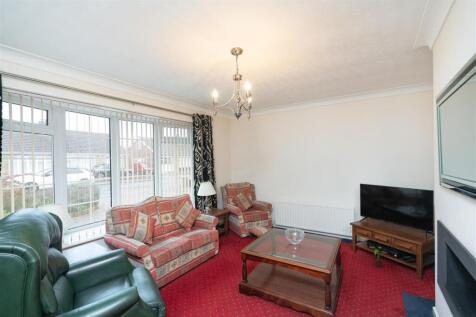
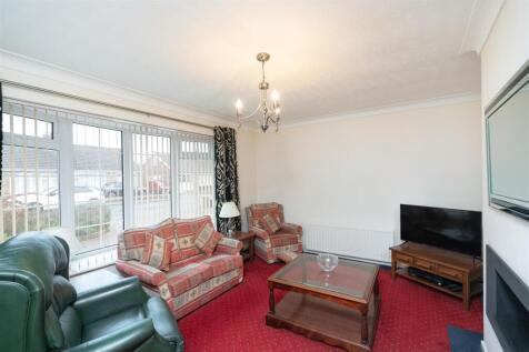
- potted plant (378, 256)
